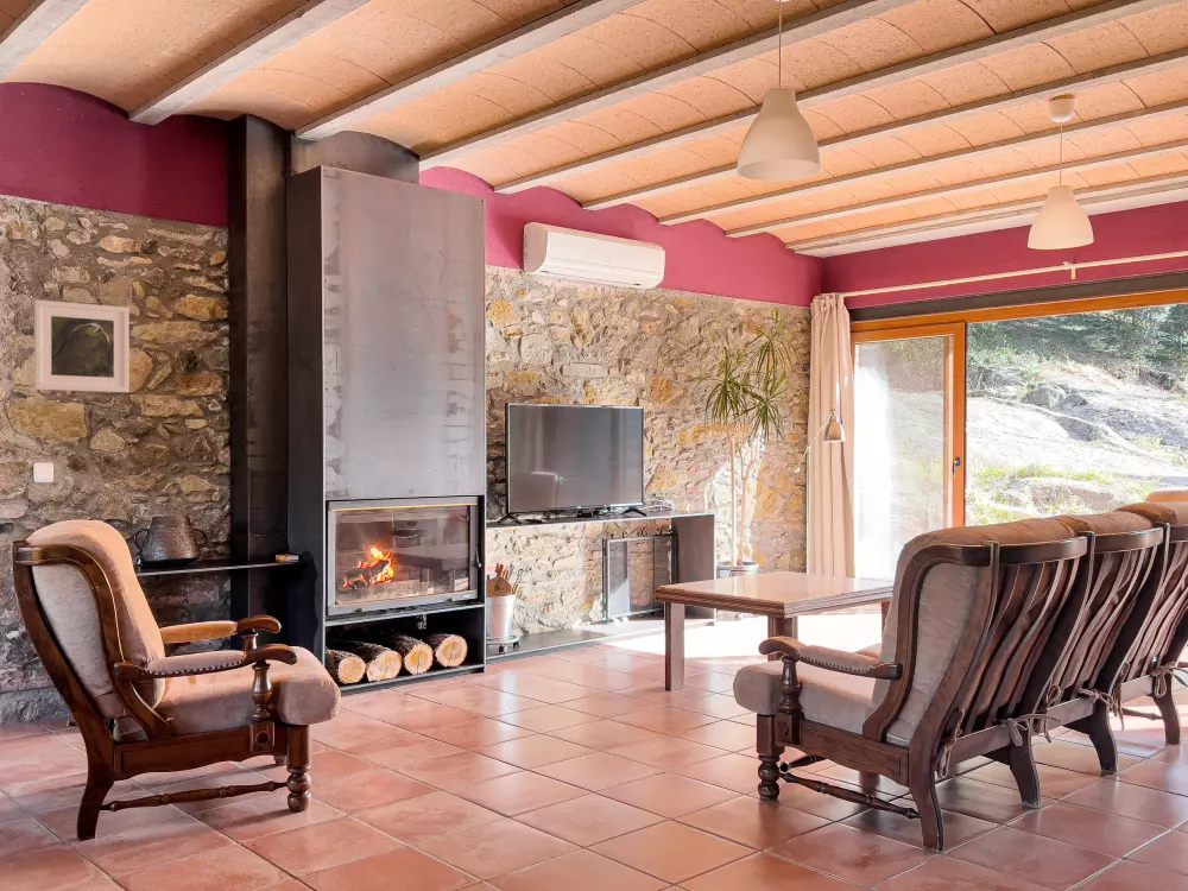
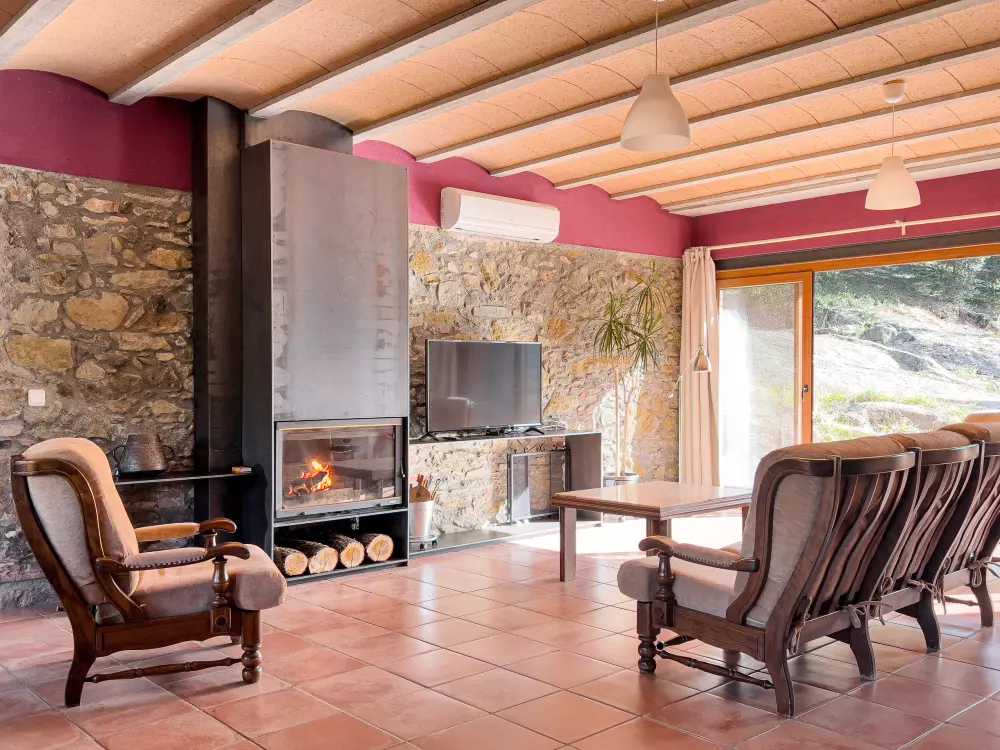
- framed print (82, 347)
